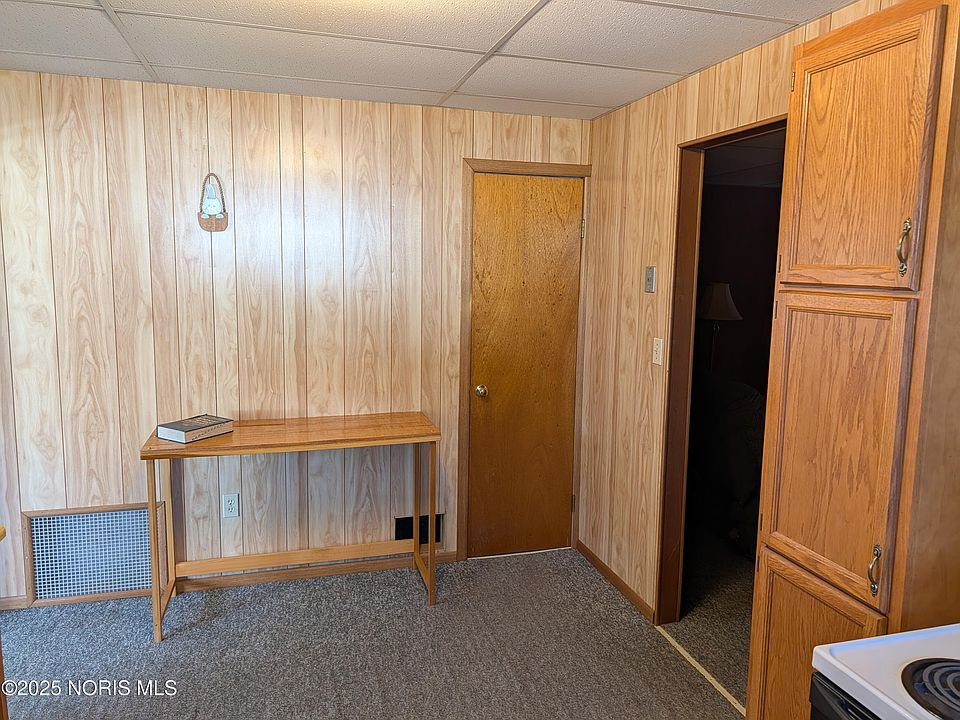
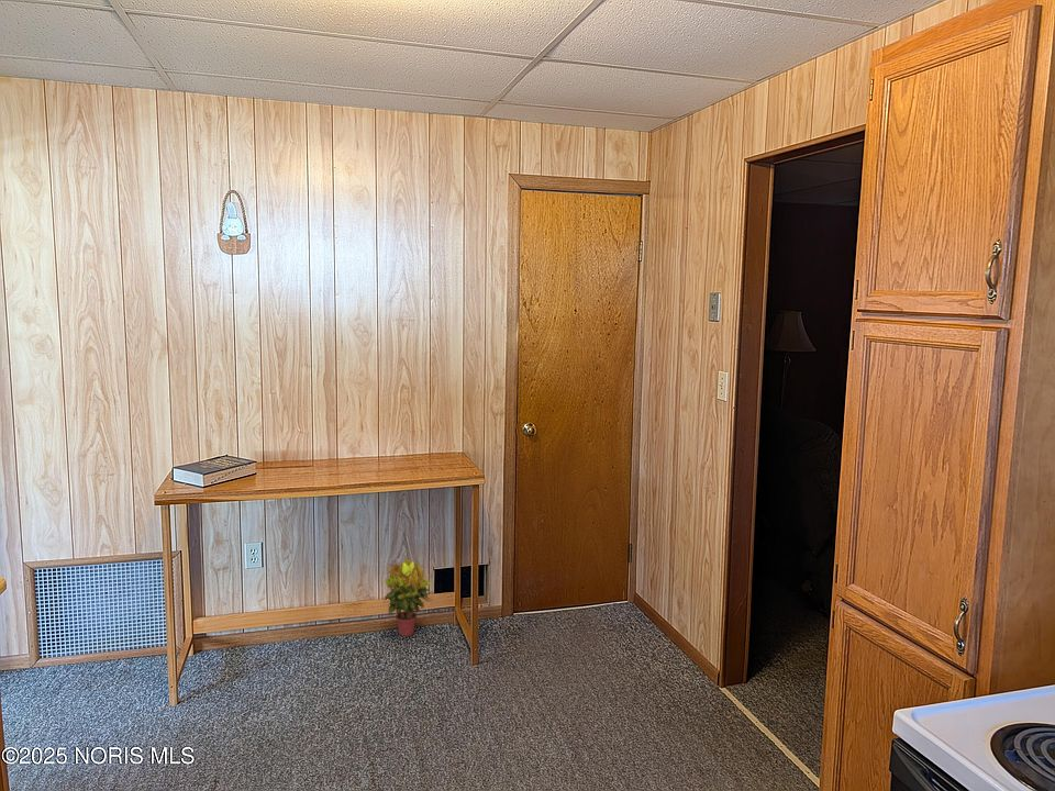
+ potted plant (408, 597)
